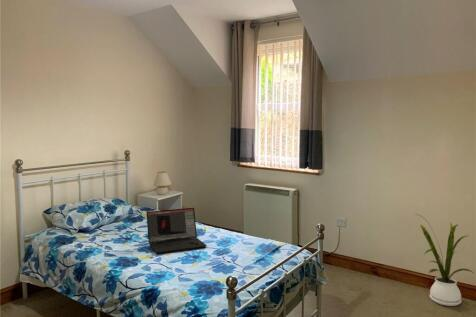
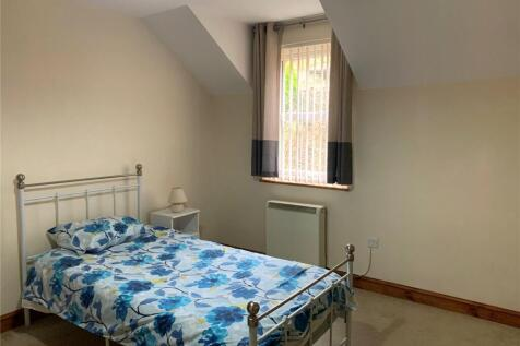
- laptop (176, 229)
- house plant (442, 257)
